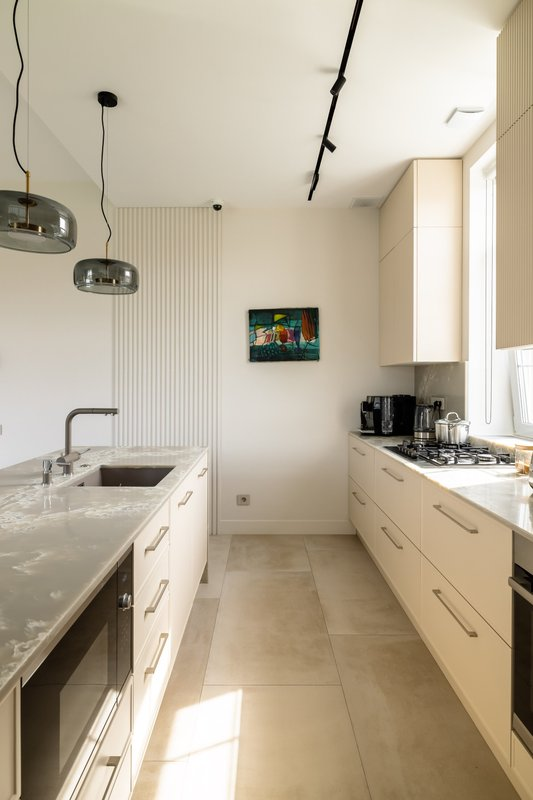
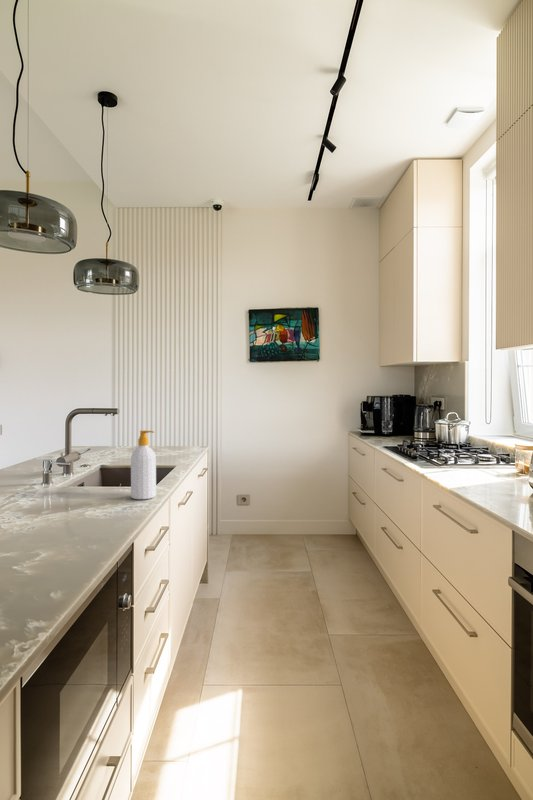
+ soap bottle (144, 463)
